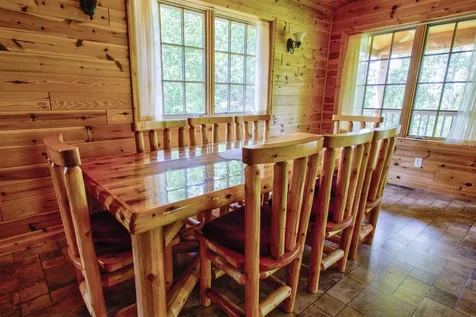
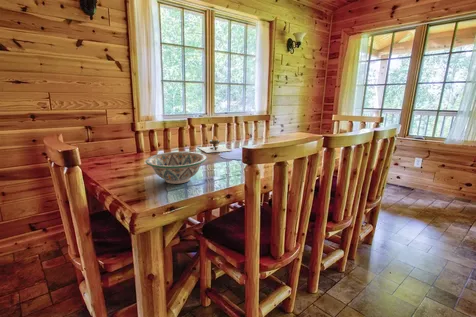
+ candle (214, 142)
+ decorative bowl (177, 168)
